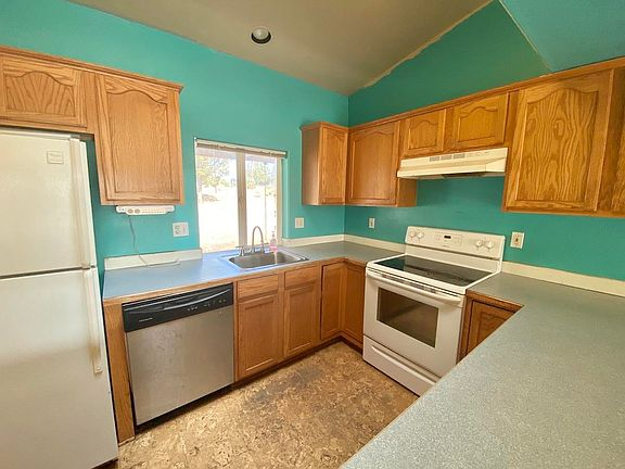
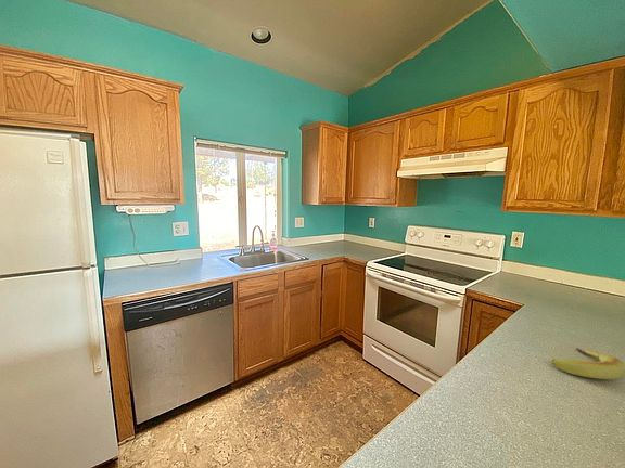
+ banana (585, 361)
